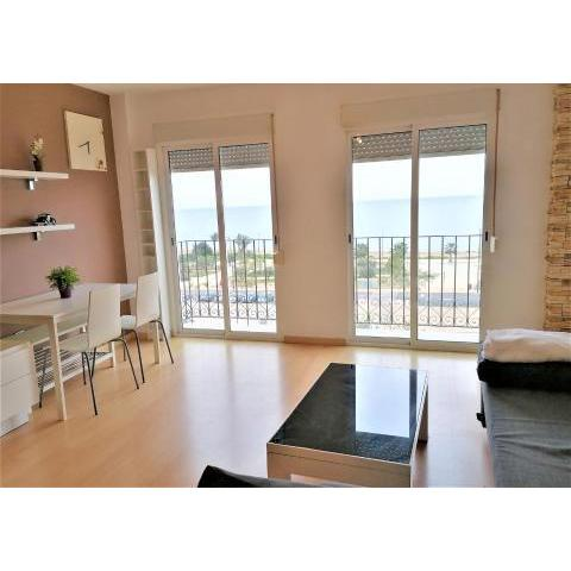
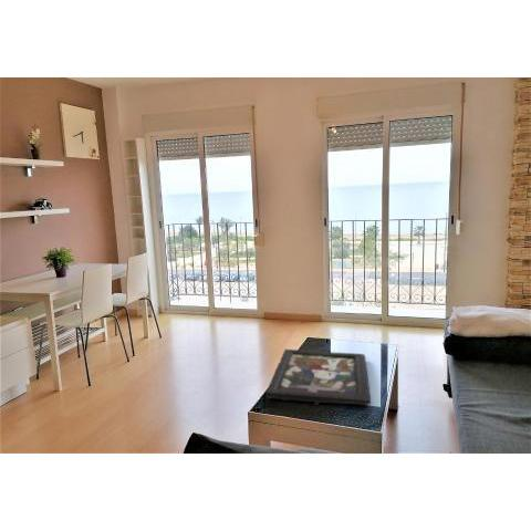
+ board game (321, 373)
